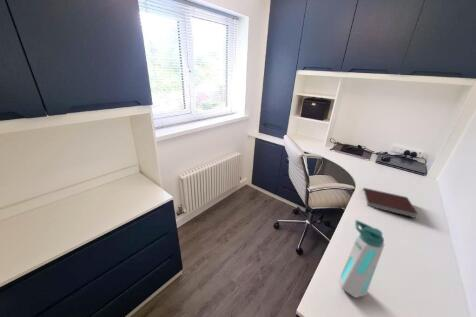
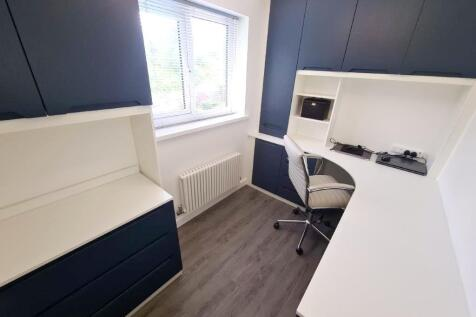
- water bottle (360, 259)
- notebook (387, 201)
